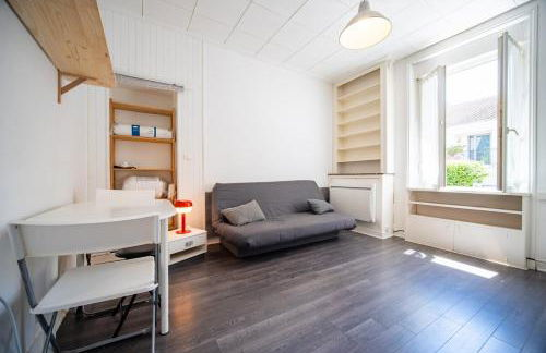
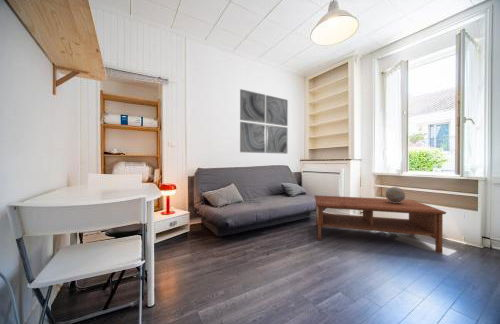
+ coffee table (367, 219)
+ decorative sphere (395, 194)
+ wall art (266, 123)
